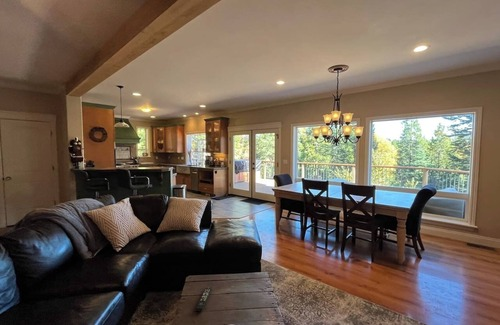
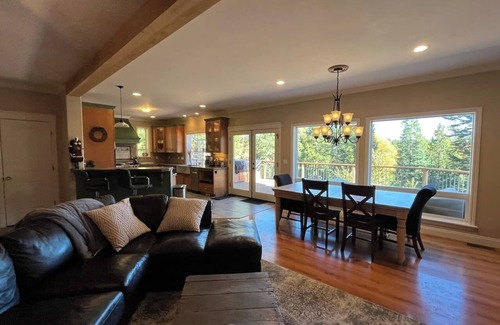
- remote control (204, 298)
